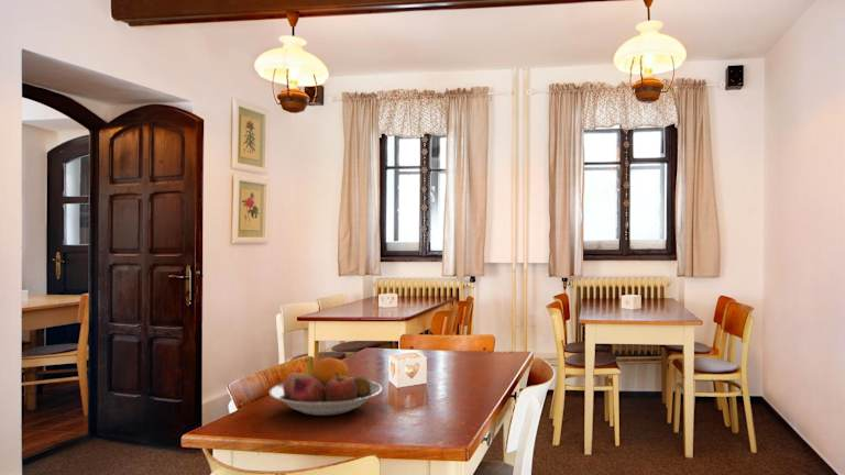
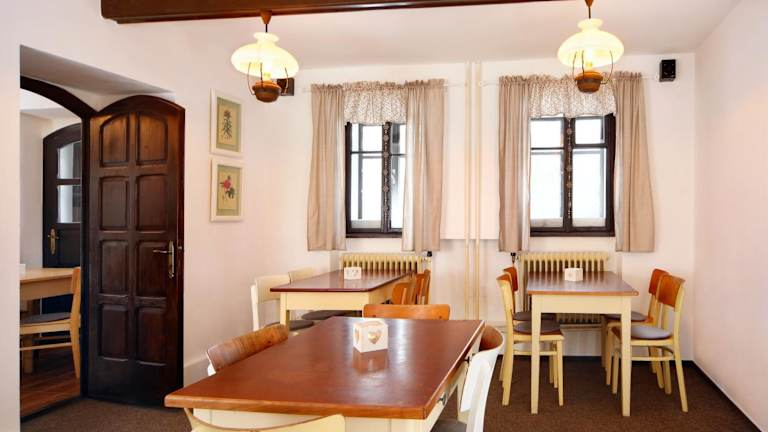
- fruit bowl (326, 384)
